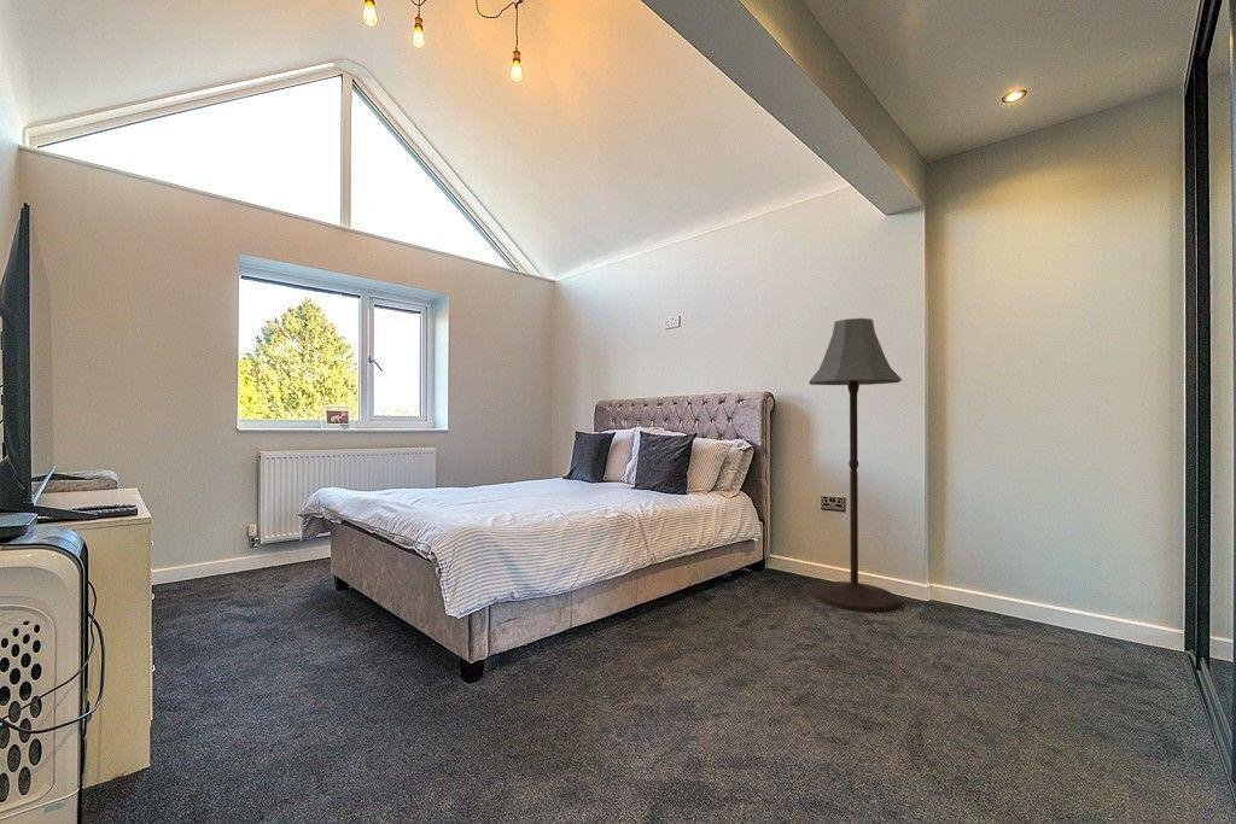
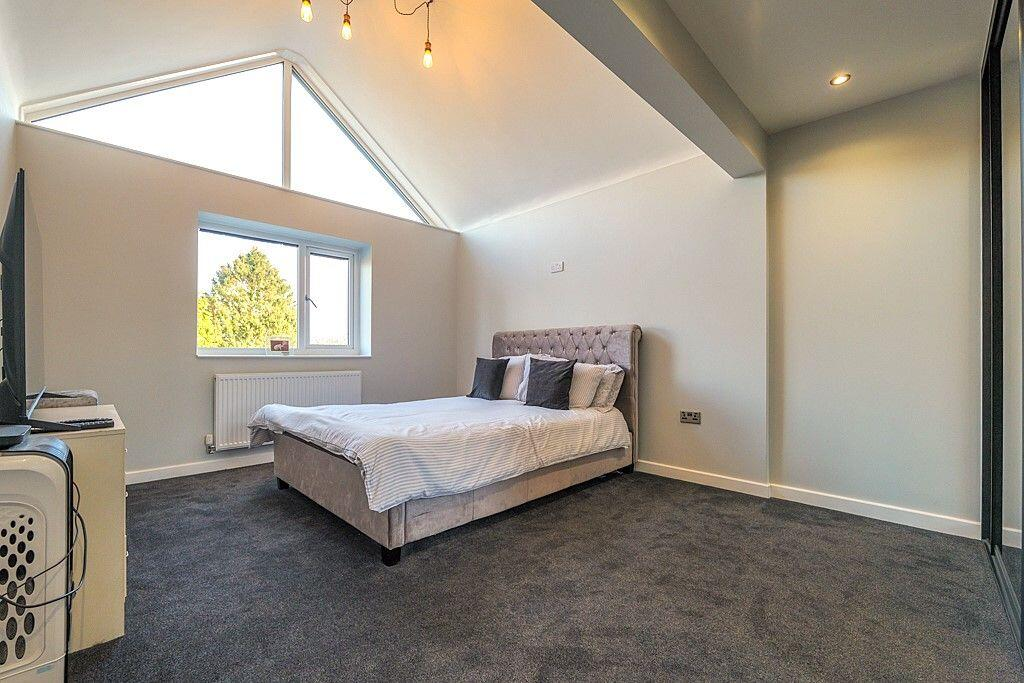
- floor lamp (853, 460)
